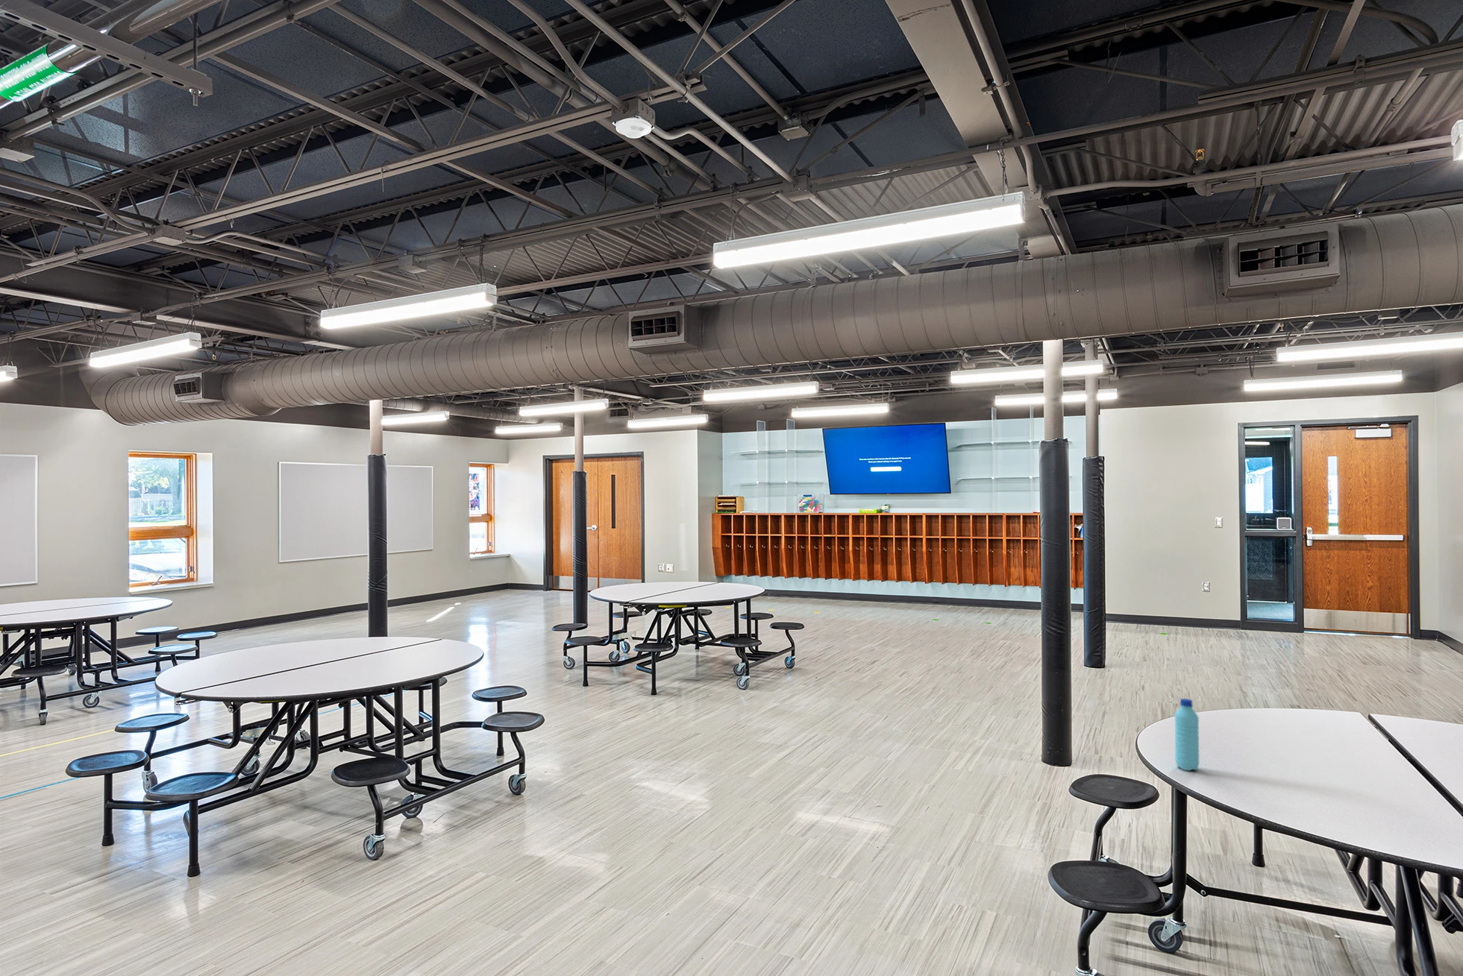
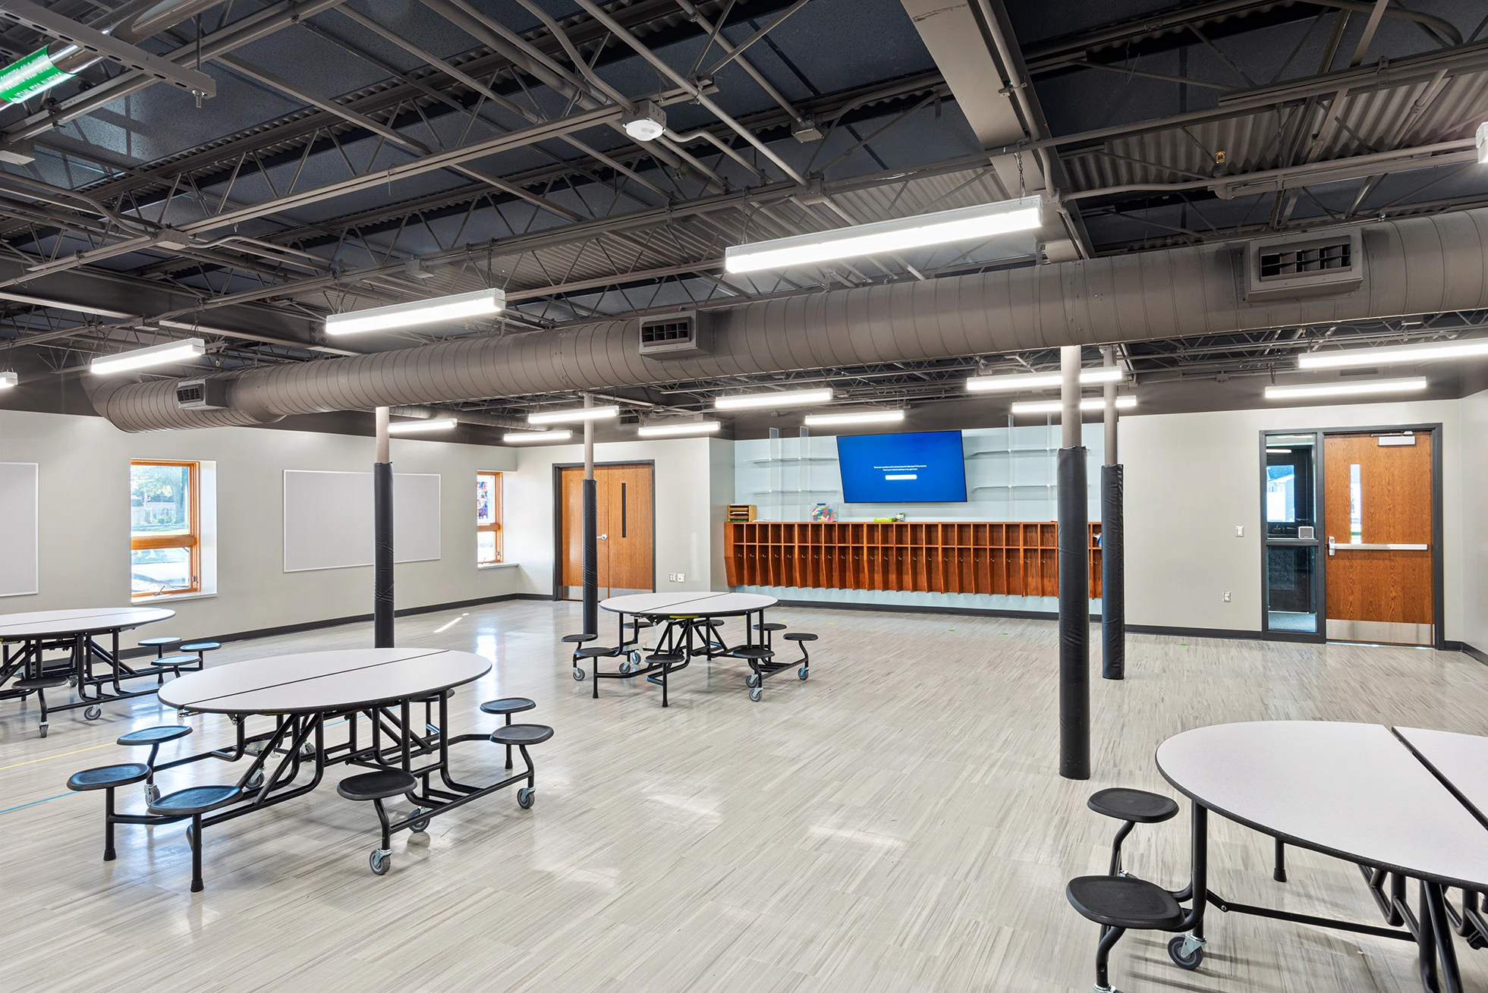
- water bottle (1186, 734)
